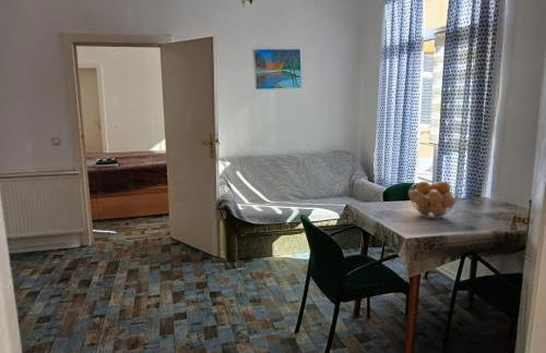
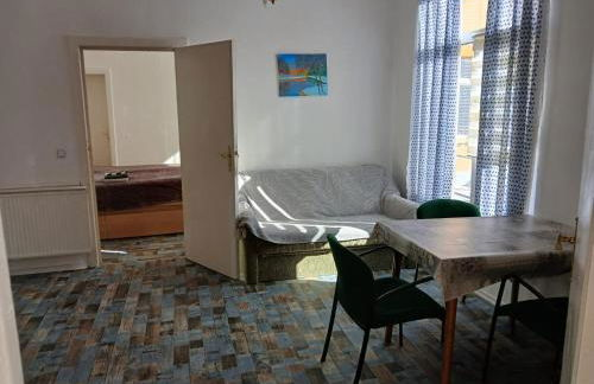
- fruit basket (432, 198)
